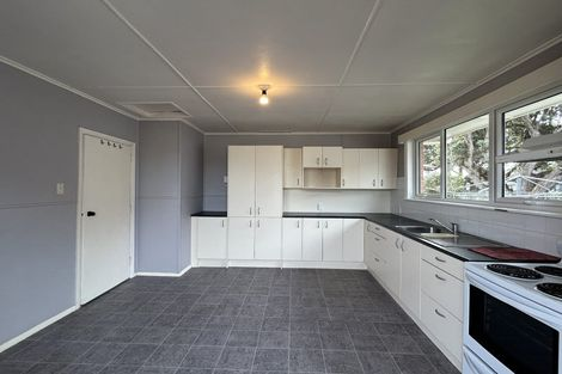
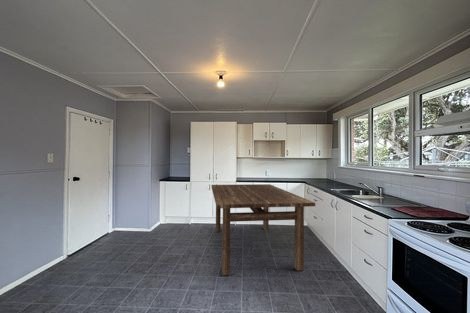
+ dining table (250, 219)
